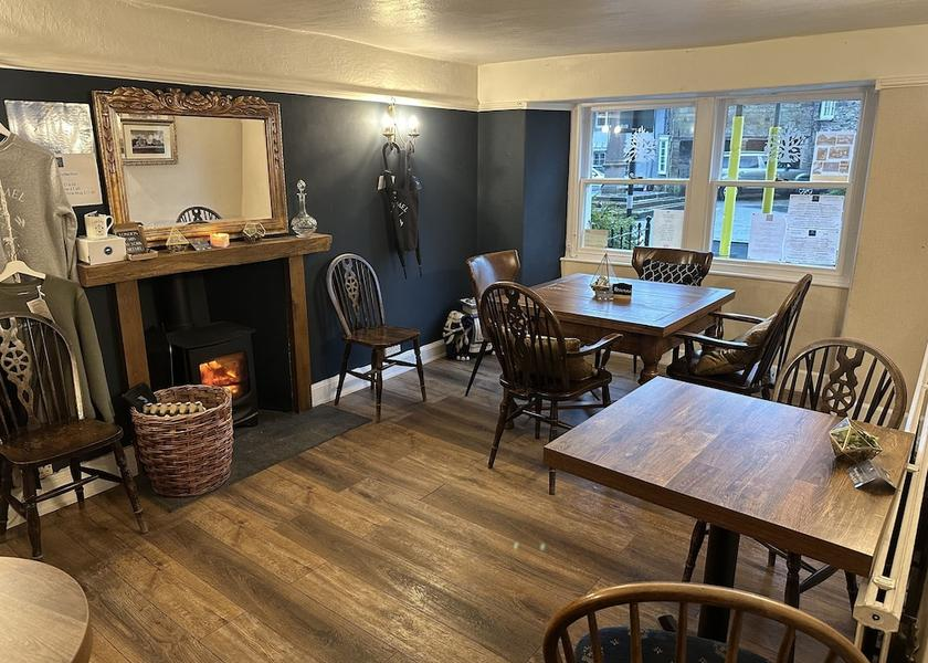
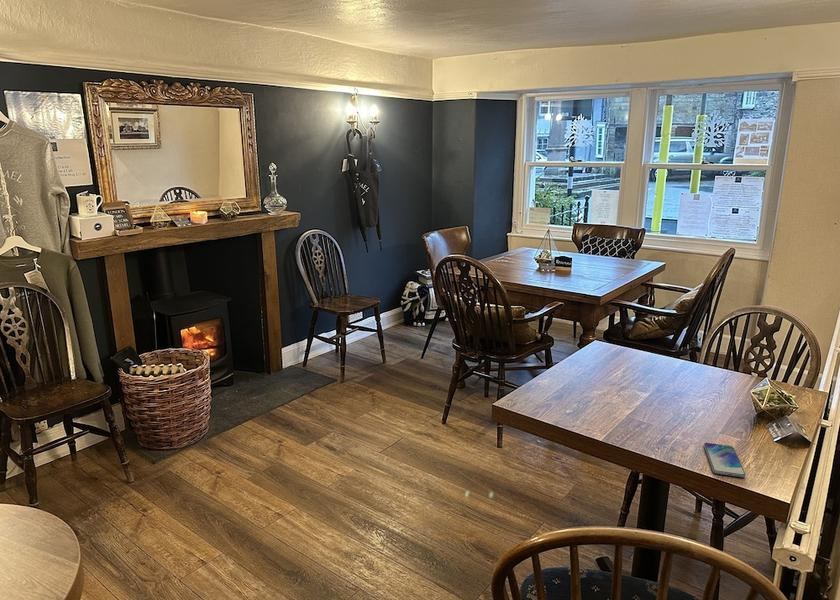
+ smartphone (723, 459)
